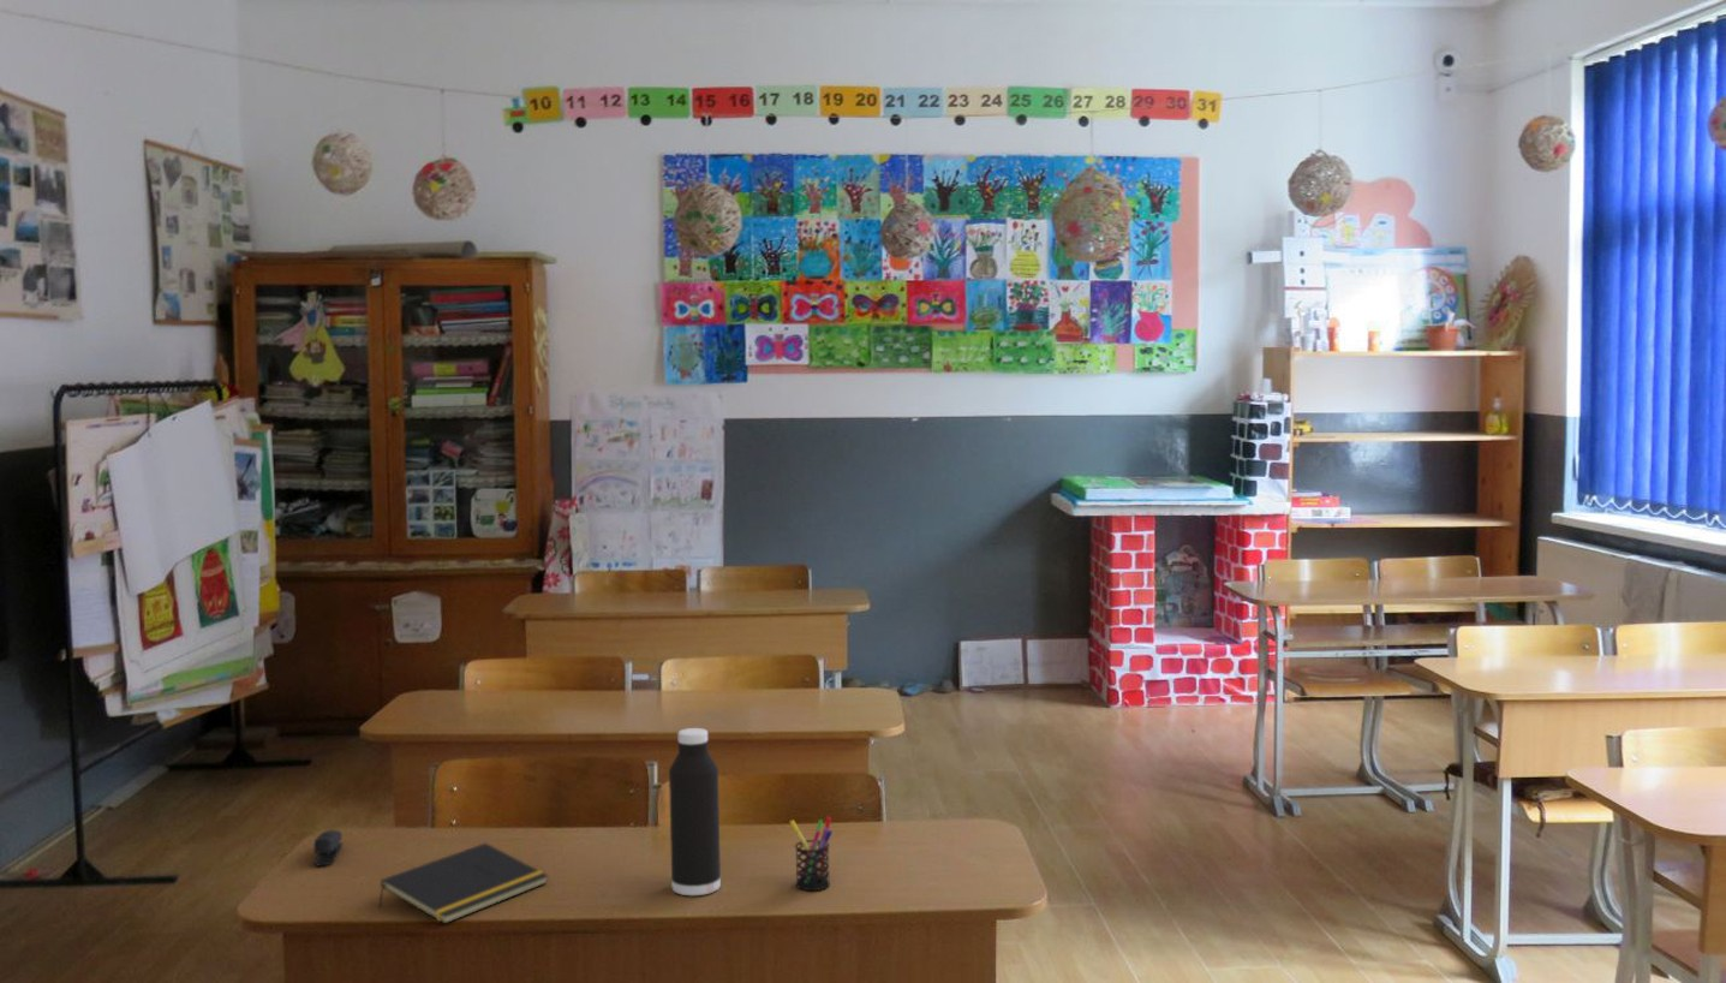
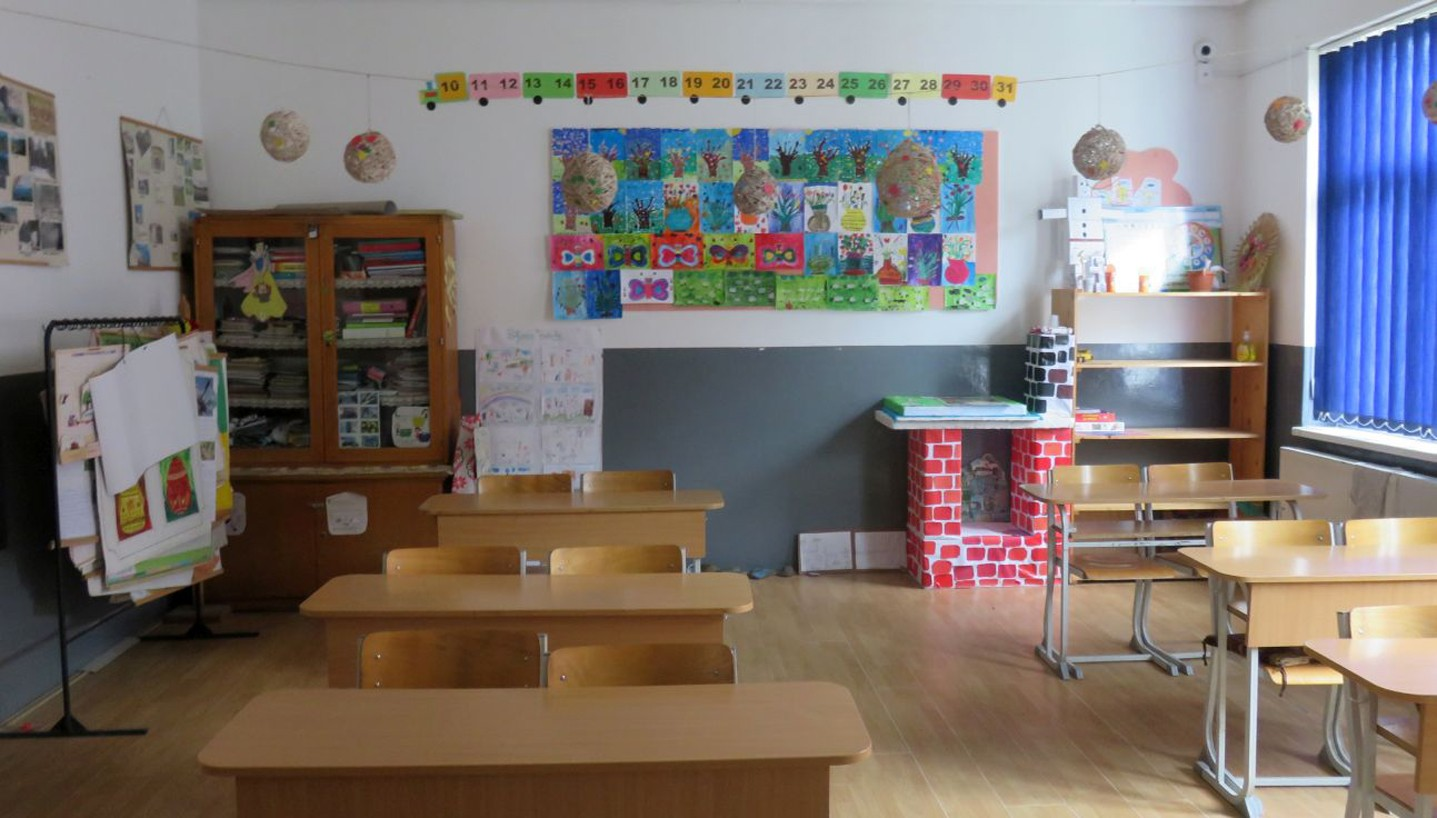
- water bottle (694, 809)
- notepad (466, 881)
- stapler (328, 842)
- pen holder (816, 848)
